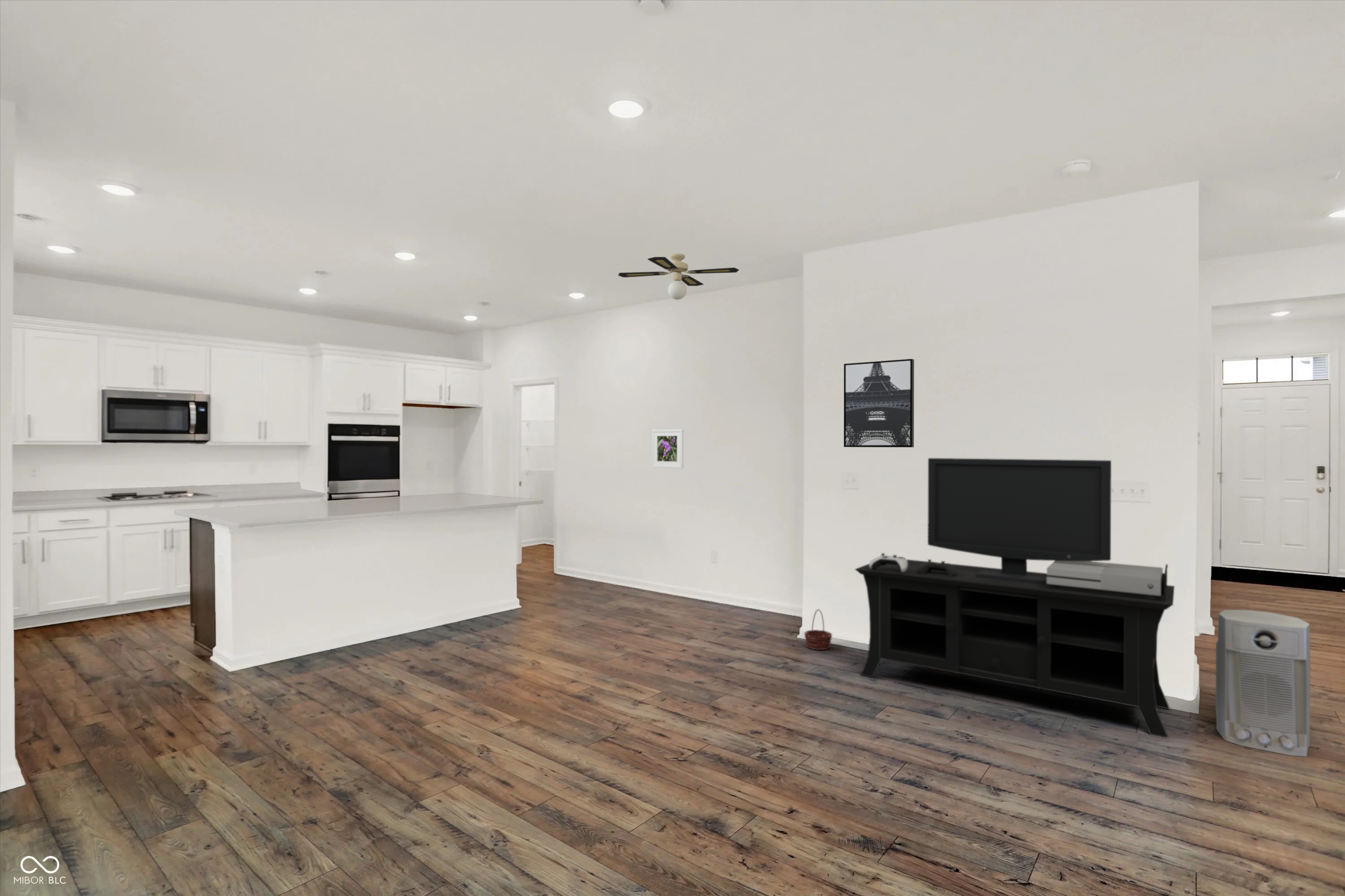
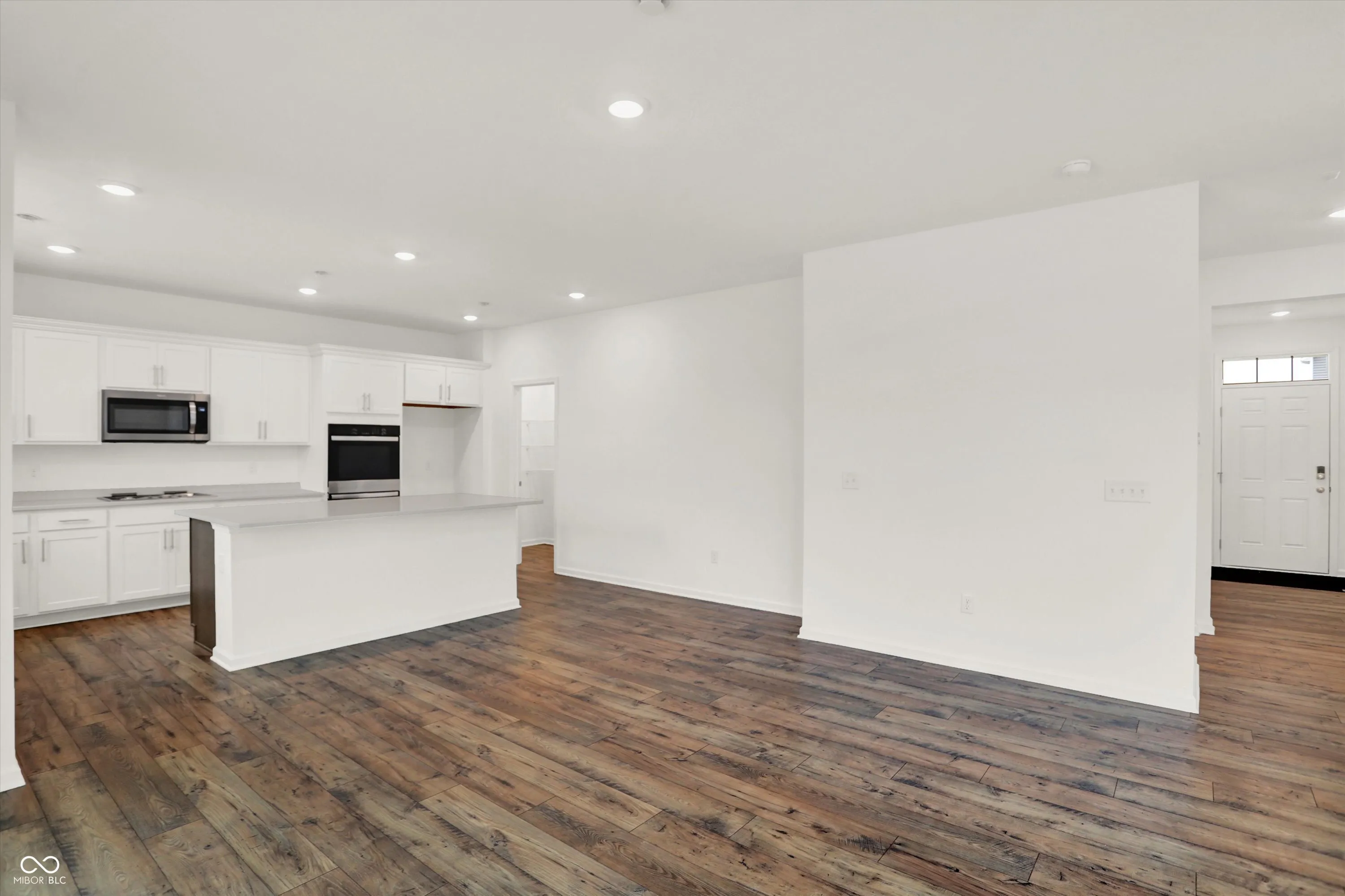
- air purifier (1262, 677)
- wall art (878, 404)
- media console (1004, 575)
- basket (817, 630)
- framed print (667, 449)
- ceiling fan (677, 277)
